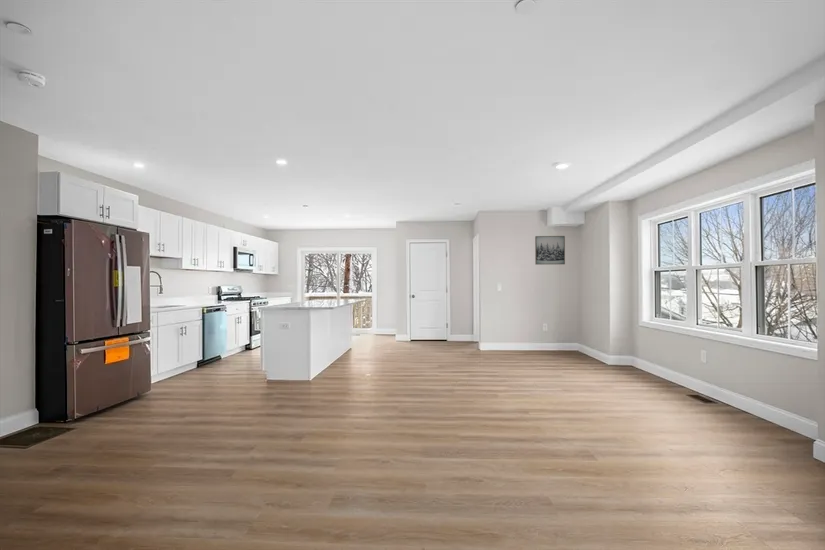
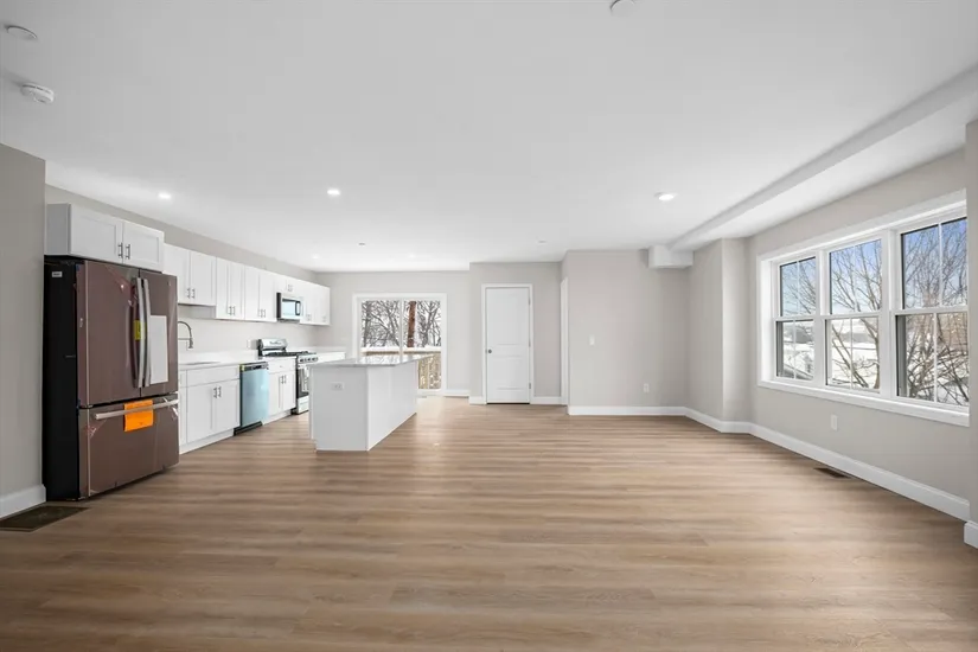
- wall art (550, 250)
